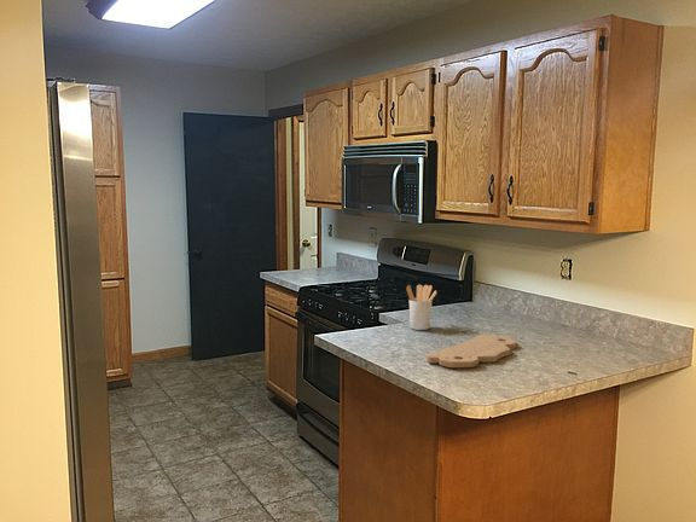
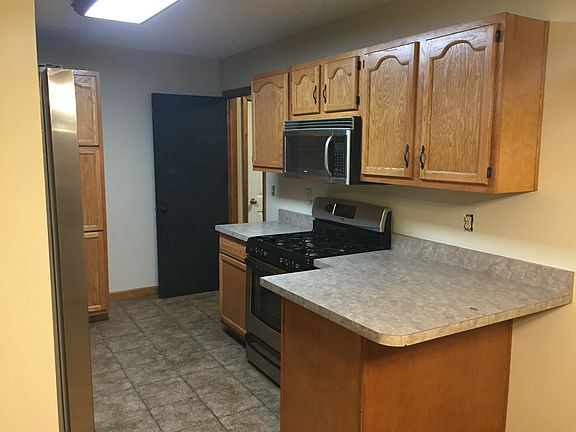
- cutting board (478, 350)
- utensil holder (420, 306)
